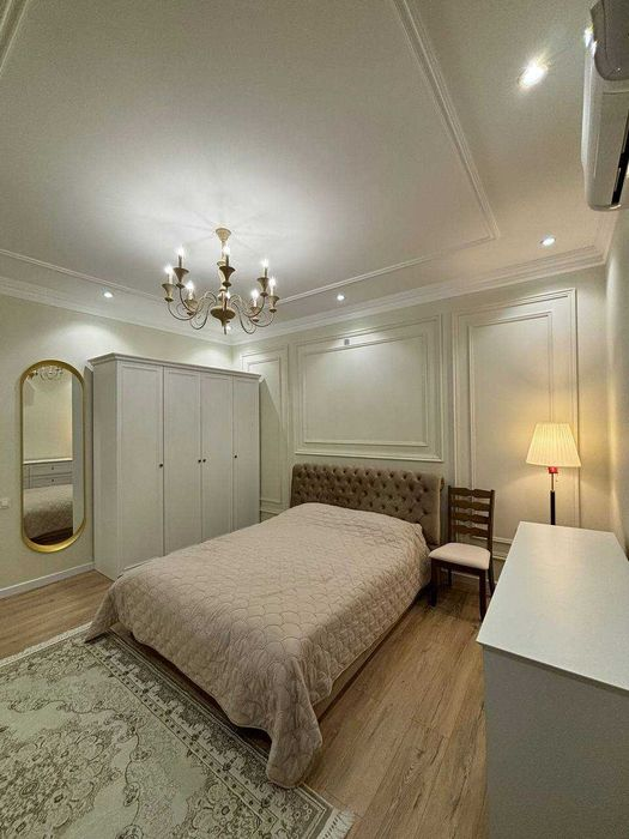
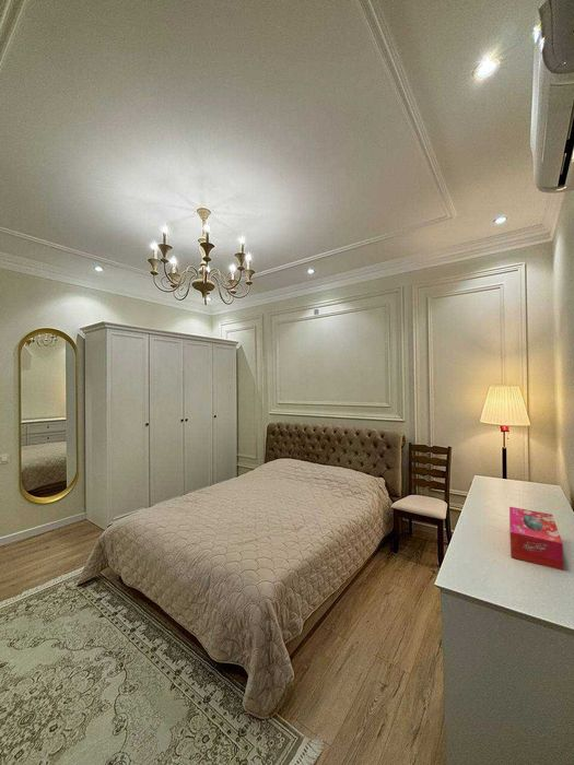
+ tissue box (532, 534)
